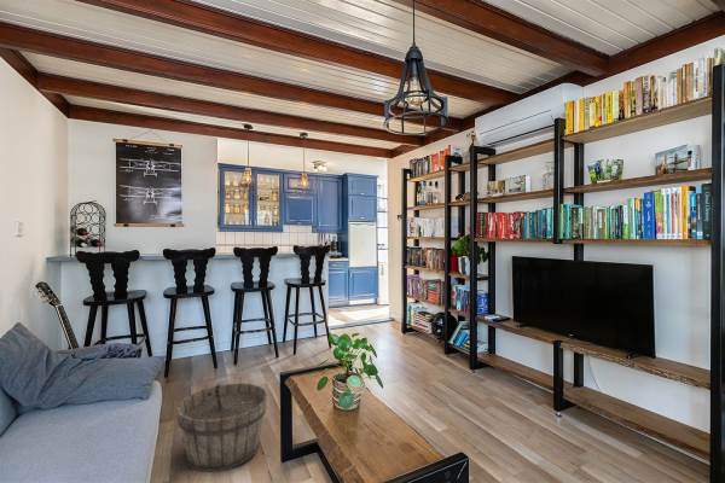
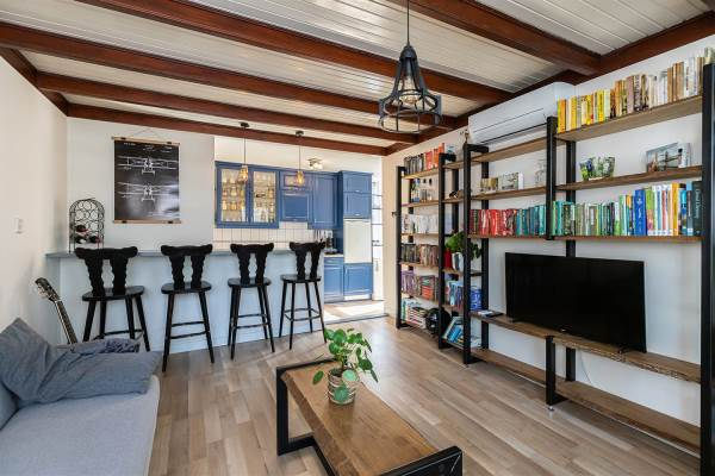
- wooden bucket (224, 415)
